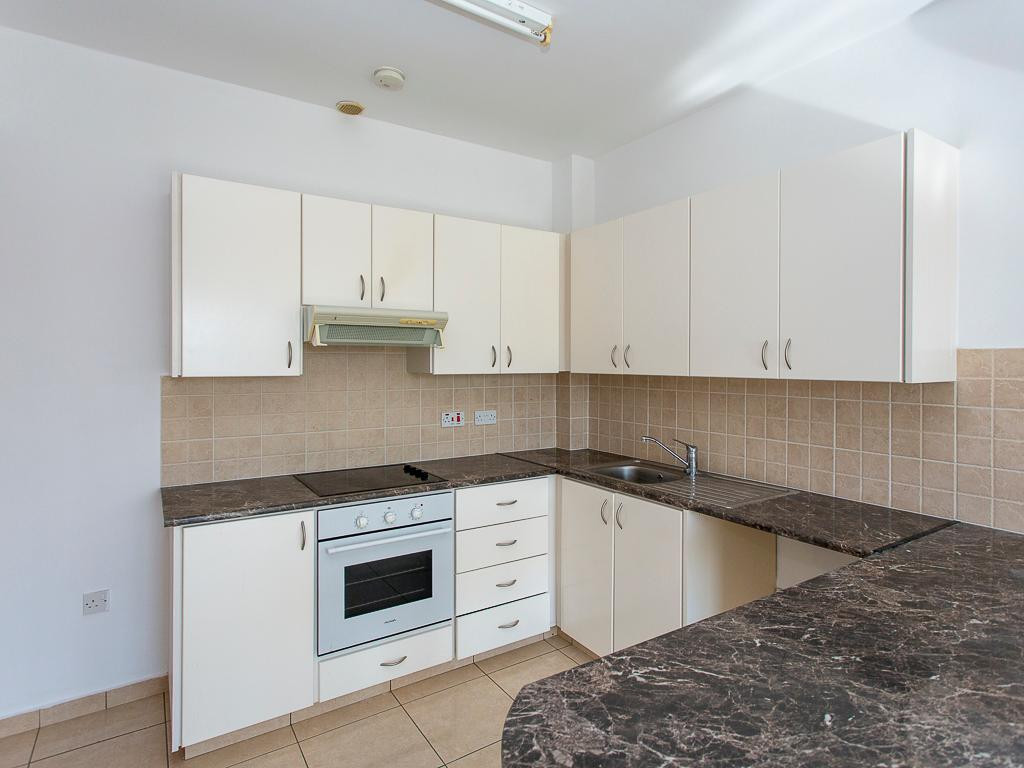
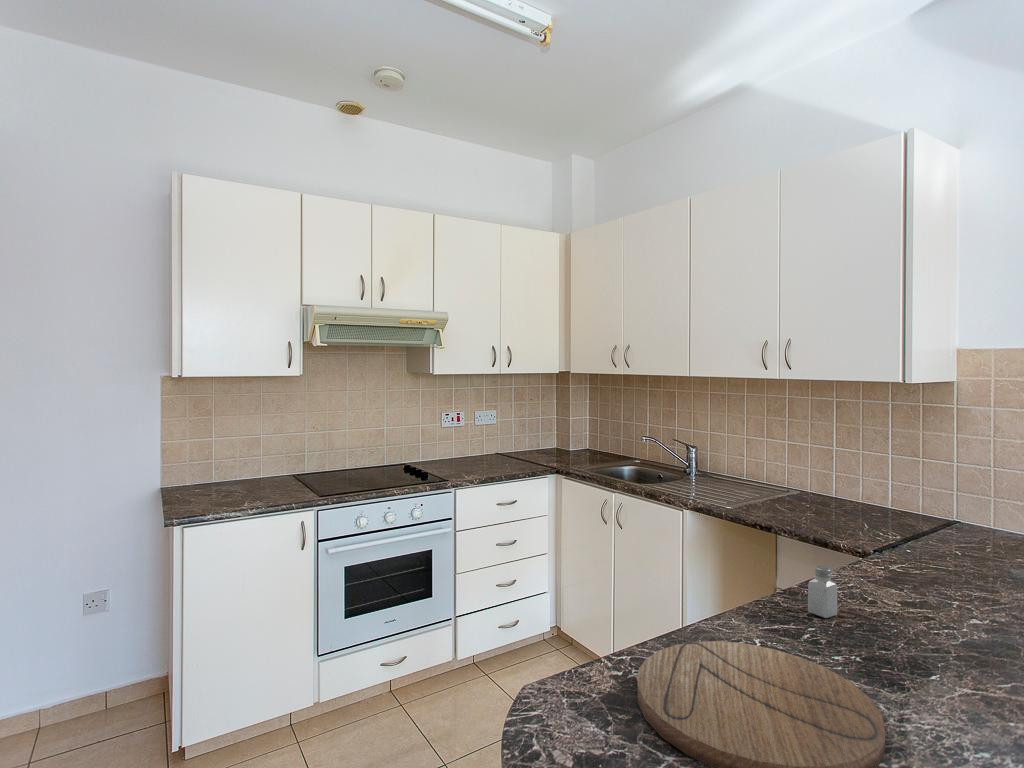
+ cutting board (751, 700)
+ saltshaker (822, 590)
